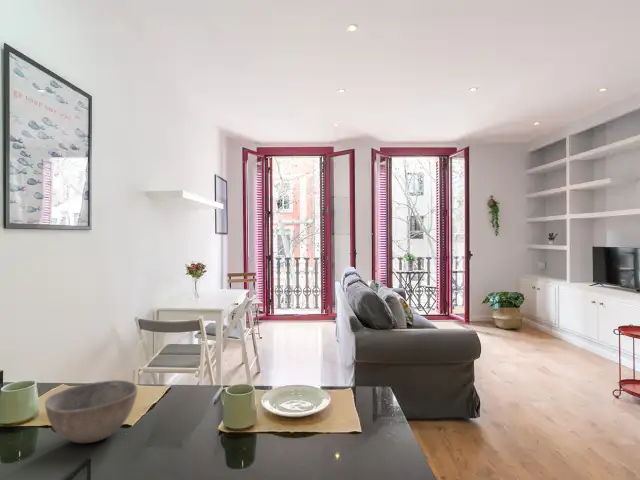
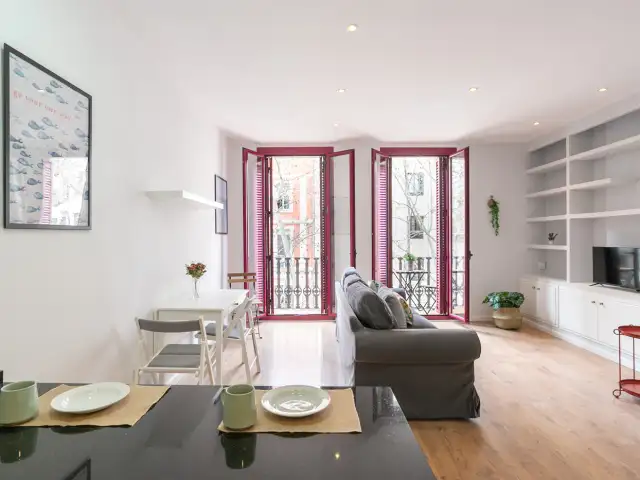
- bowl (93, 415)
